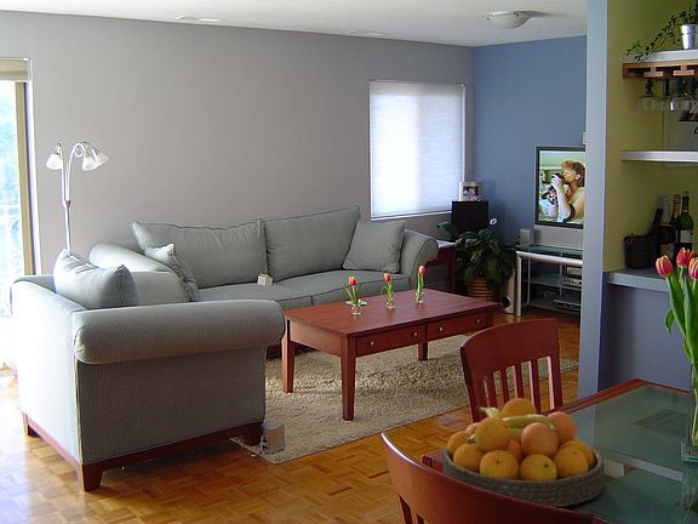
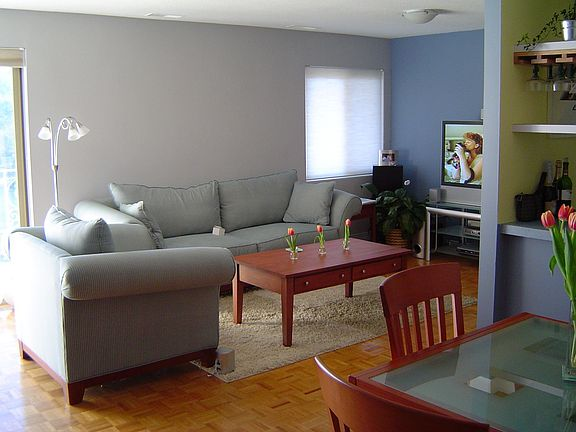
- fruit bowl (521, 443)
